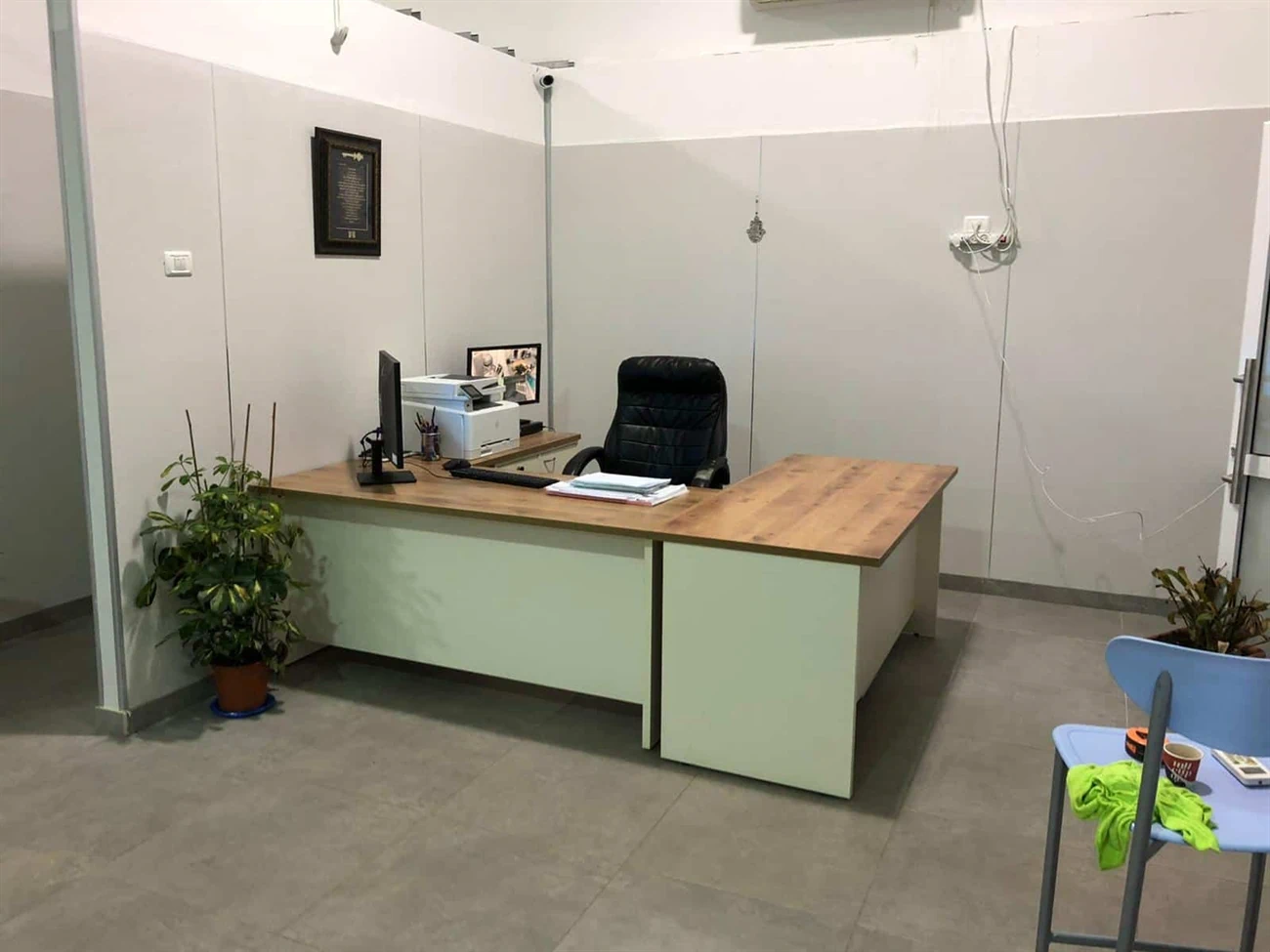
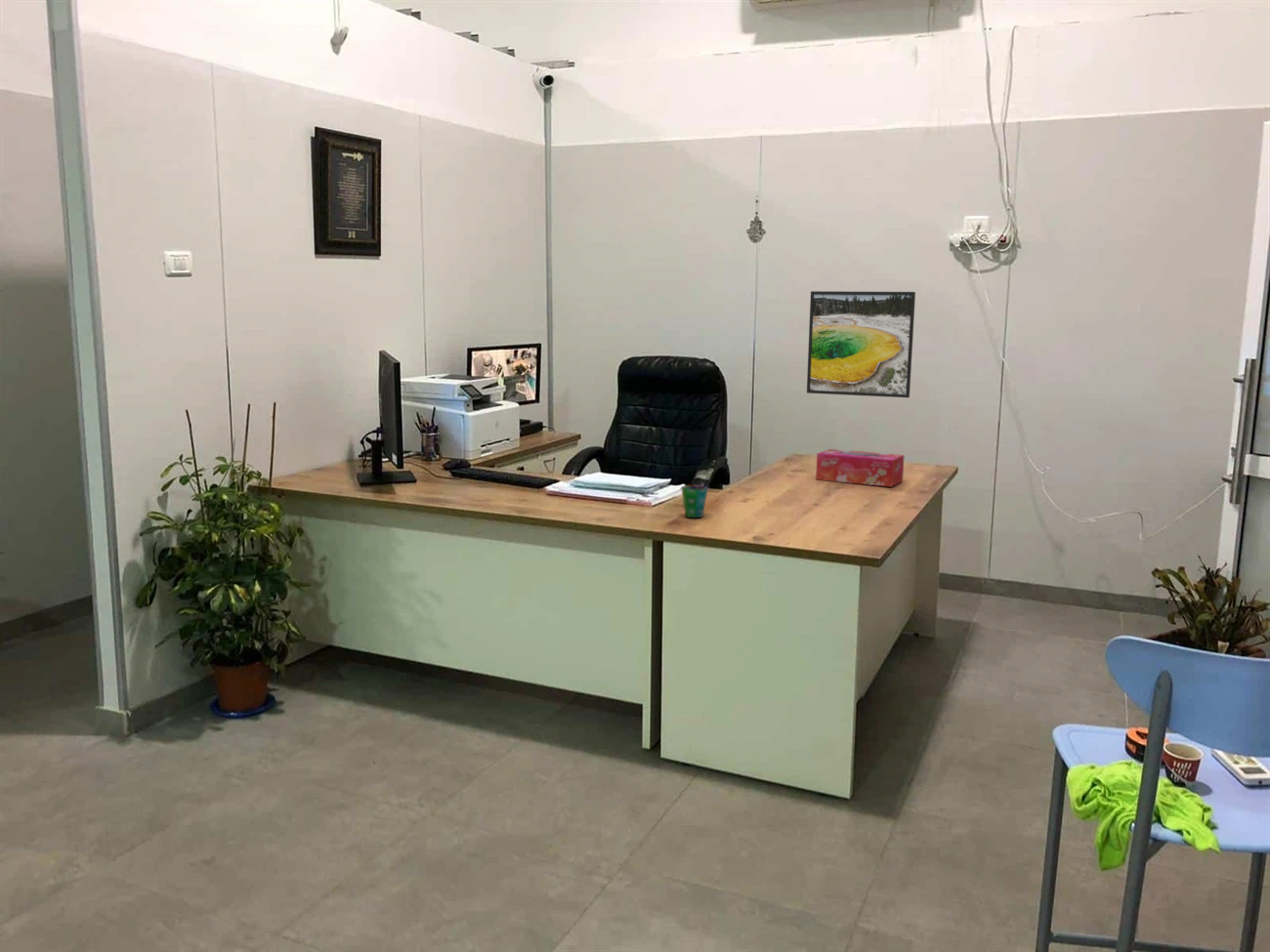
+ tissue box (860, 467)
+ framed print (859, 344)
+ cup (694, 501)
